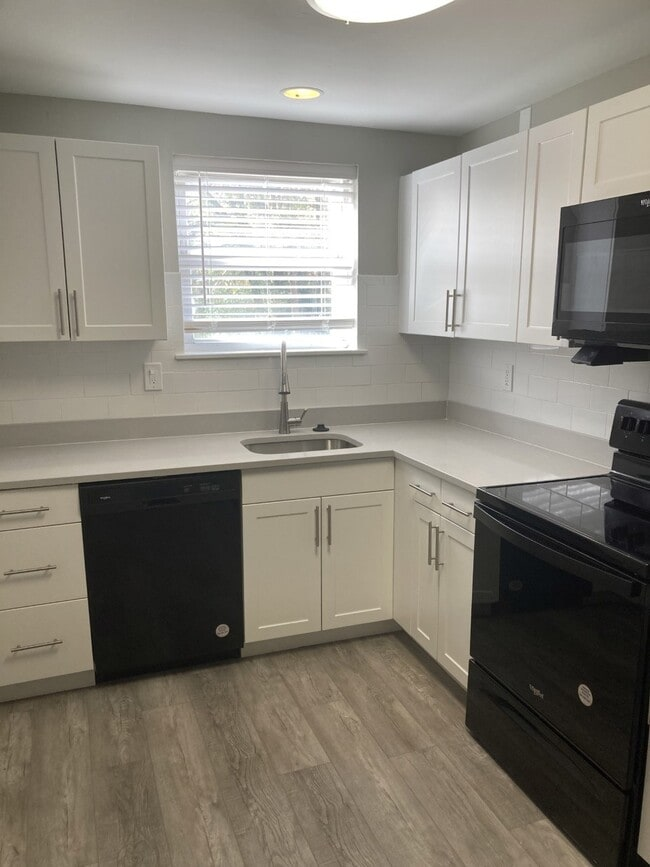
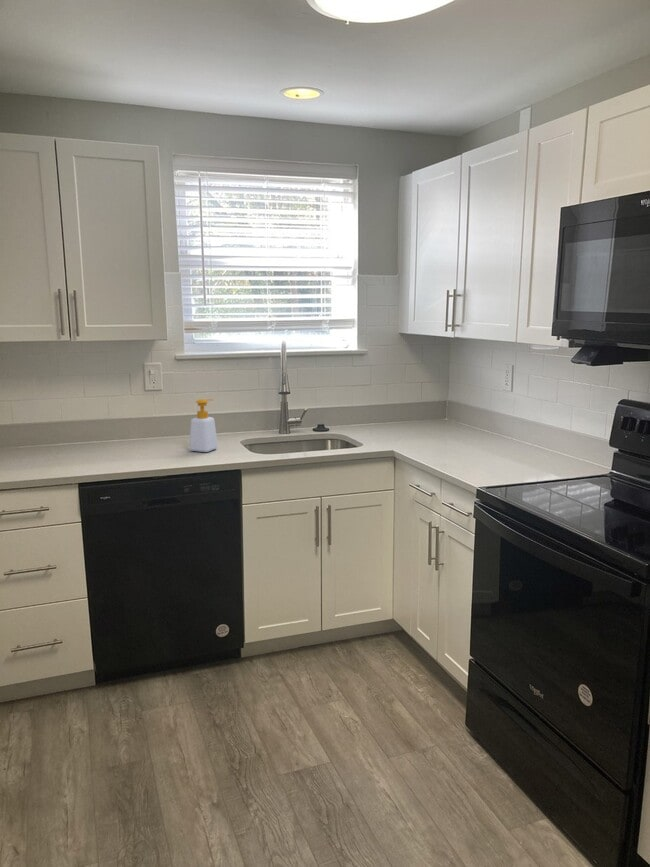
+ soap bottle (205, 423)
